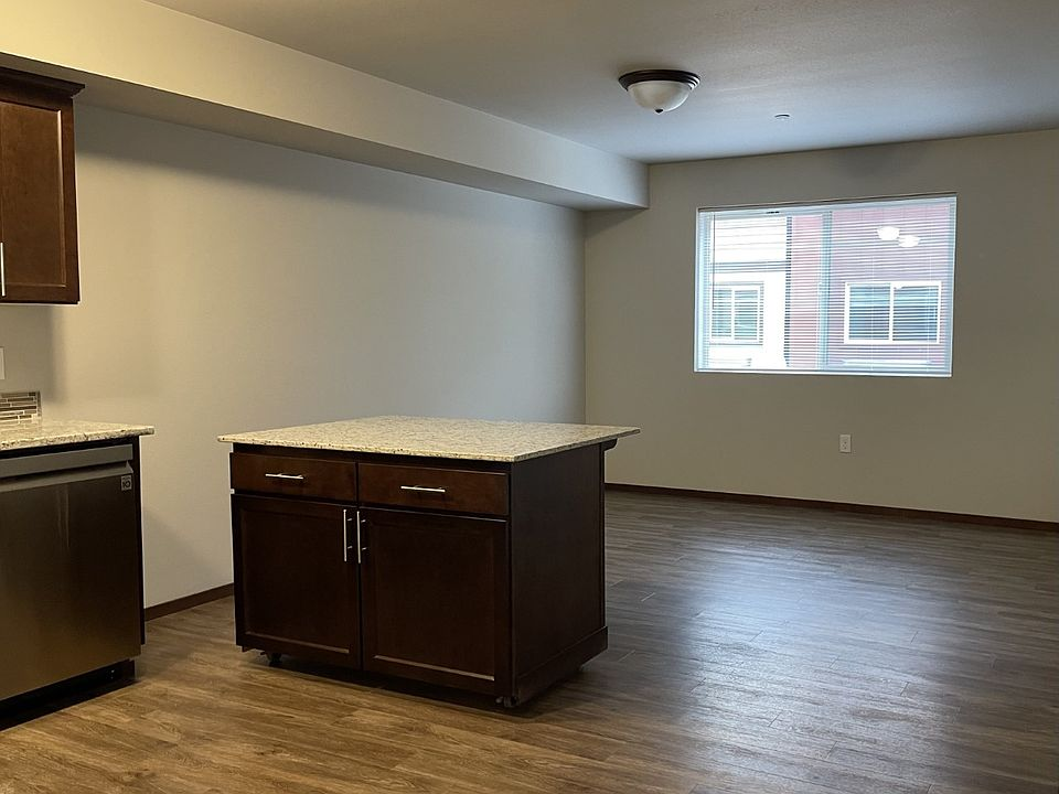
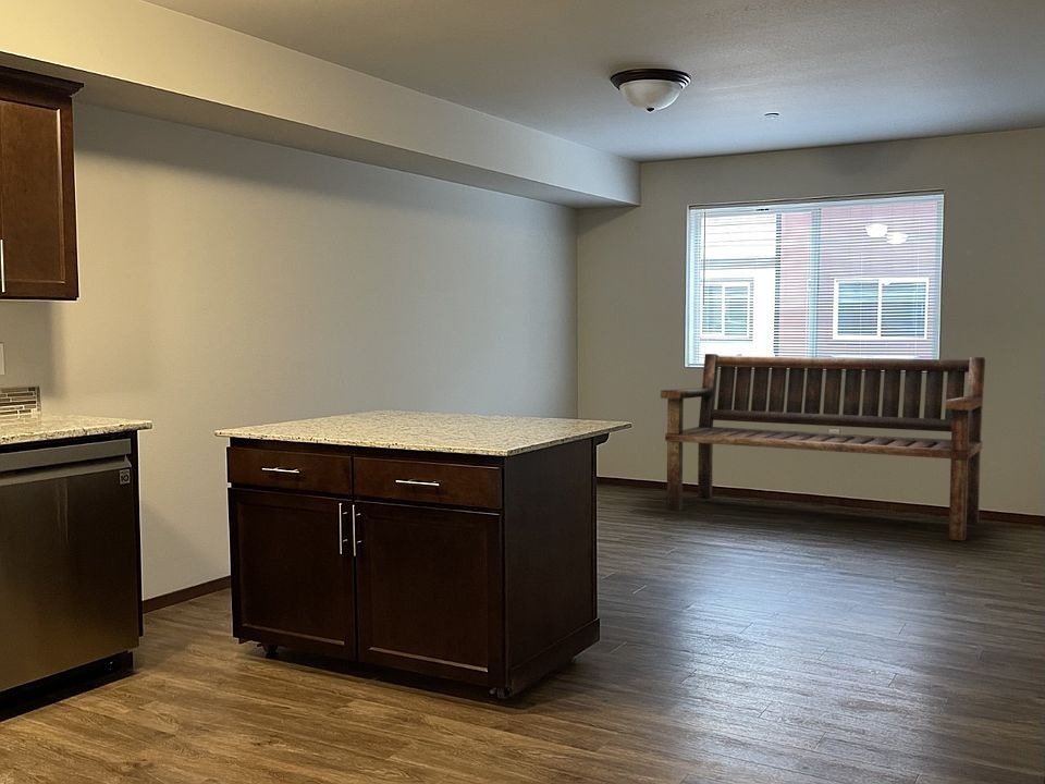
+ bench (820, 436)
